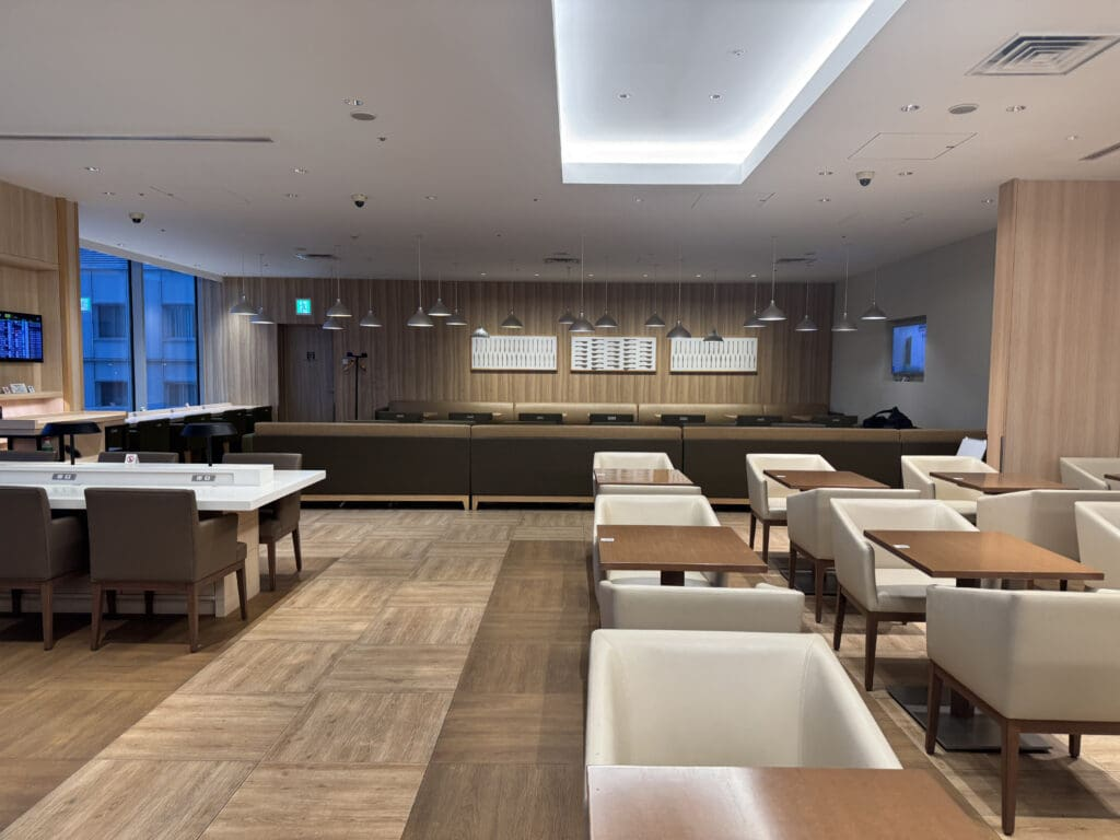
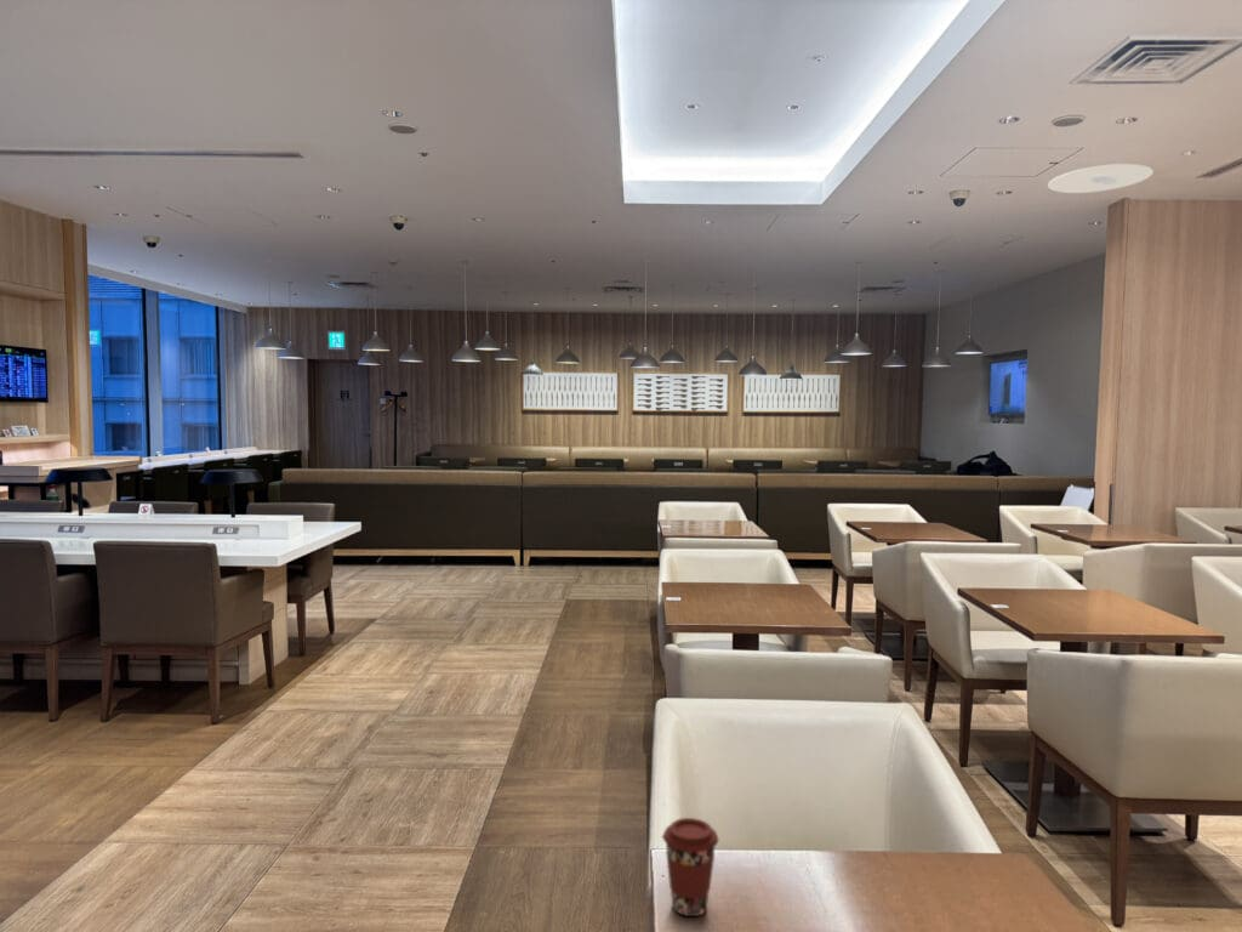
+ coffee cup (689, 866)
+ ceiling light (1099, 175)
